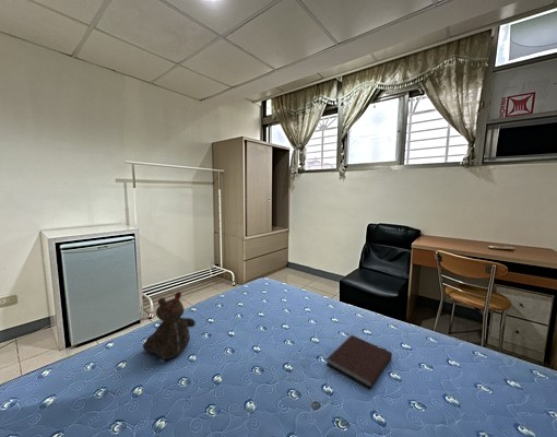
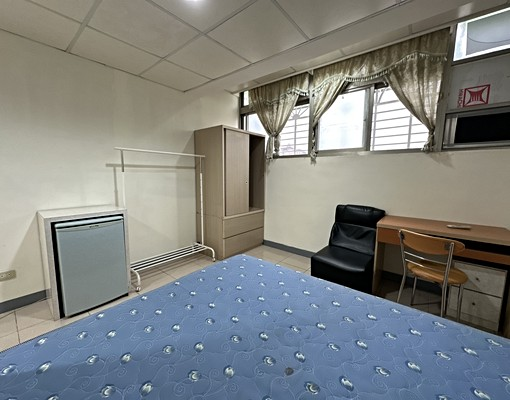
- teddy bear (166, 321)
- notebook (359, 358)
